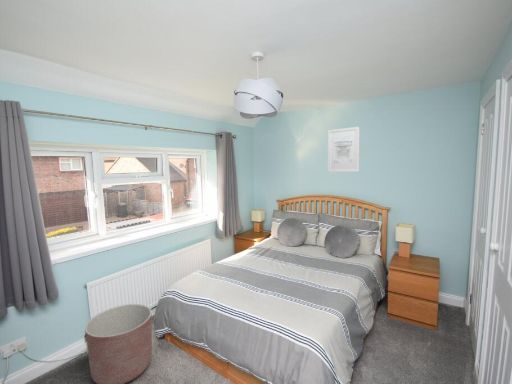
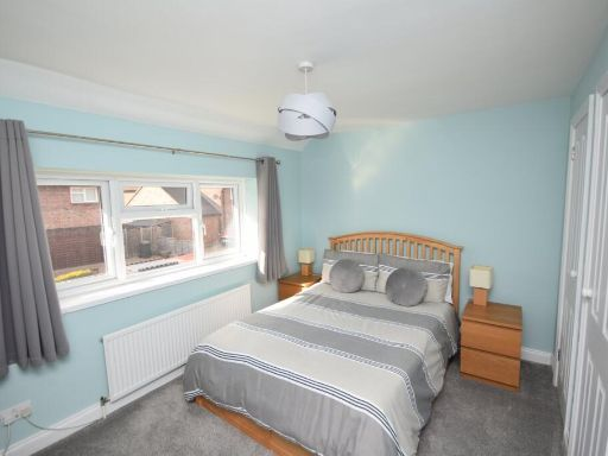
- wall art (343, 150)
- planter (121, 344)
